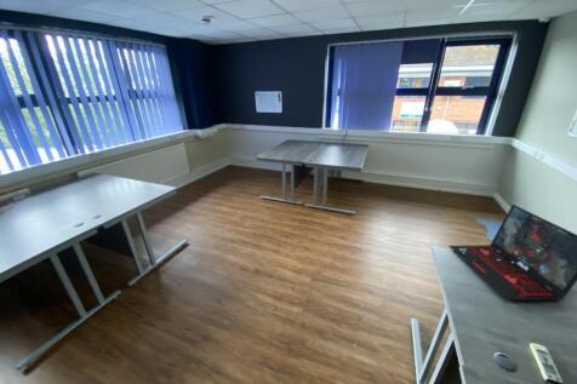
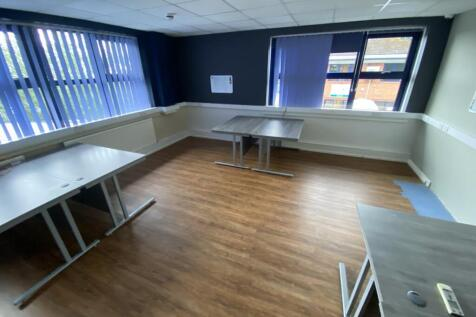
- laptop (509, 247)
